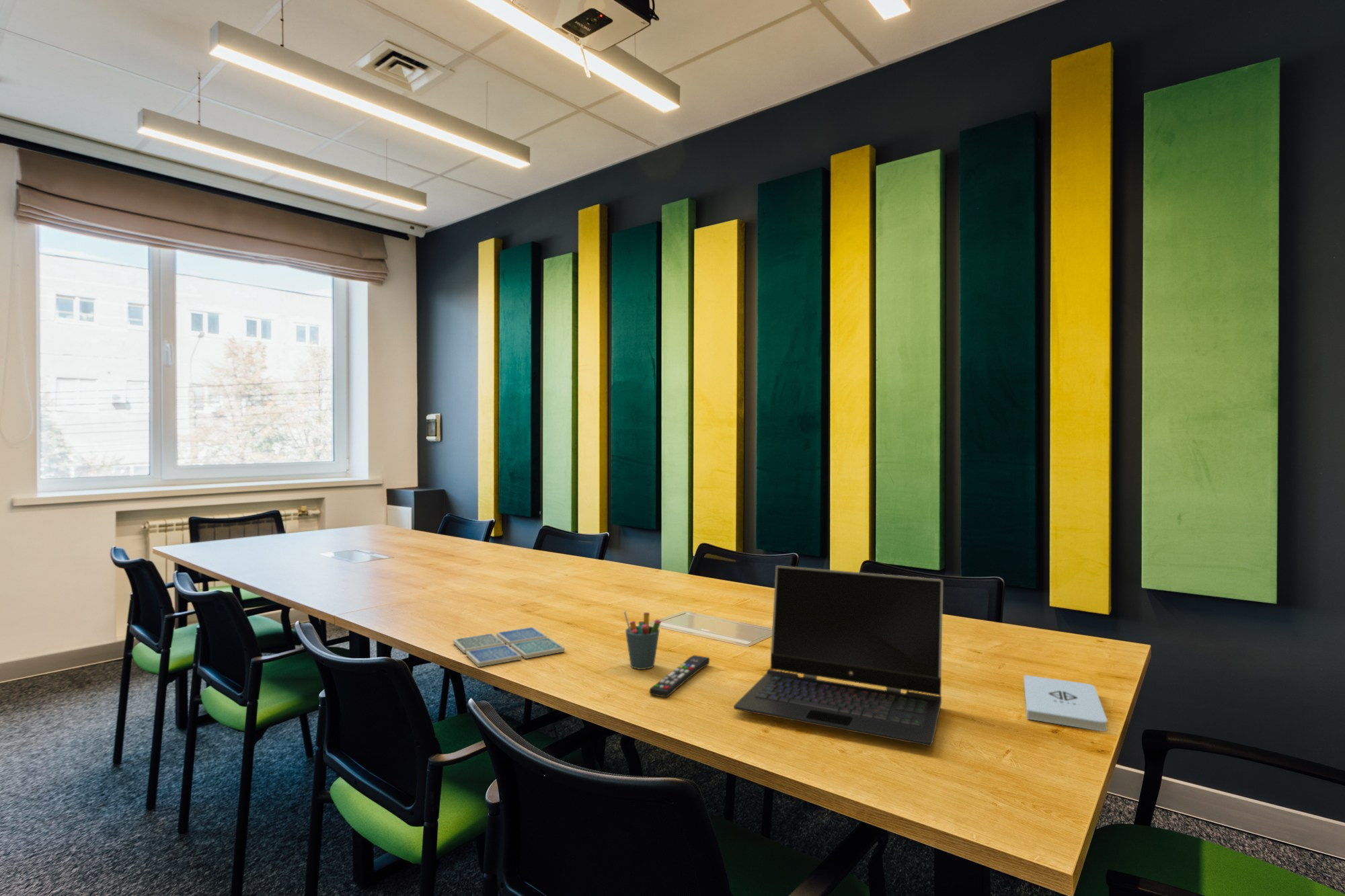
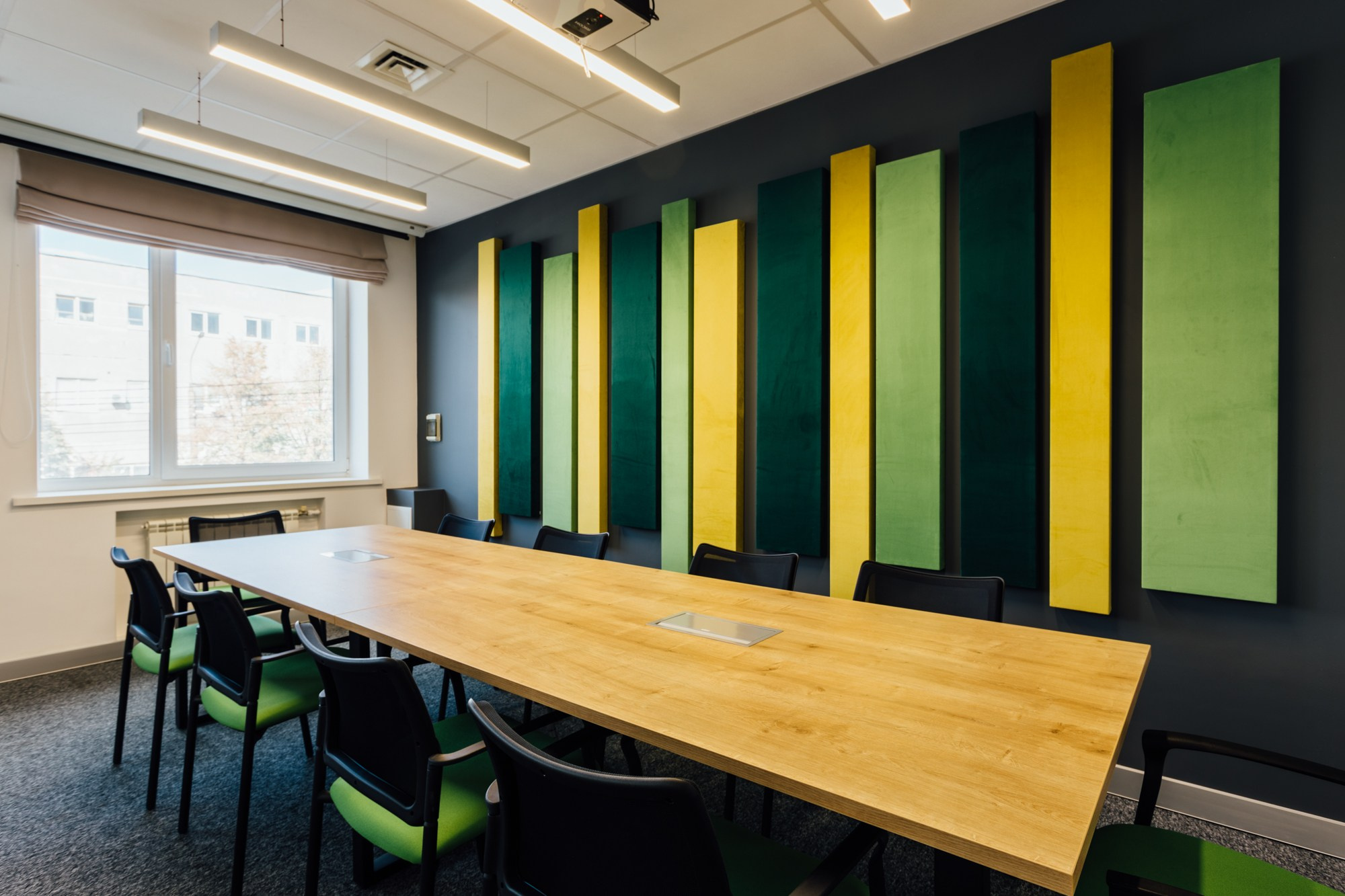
- remote control (681, 674)
- laptop computer (841, 645)
- notepad (1062, 700)
- drink coaster (508, 645)
- pen holder (642, 638)
